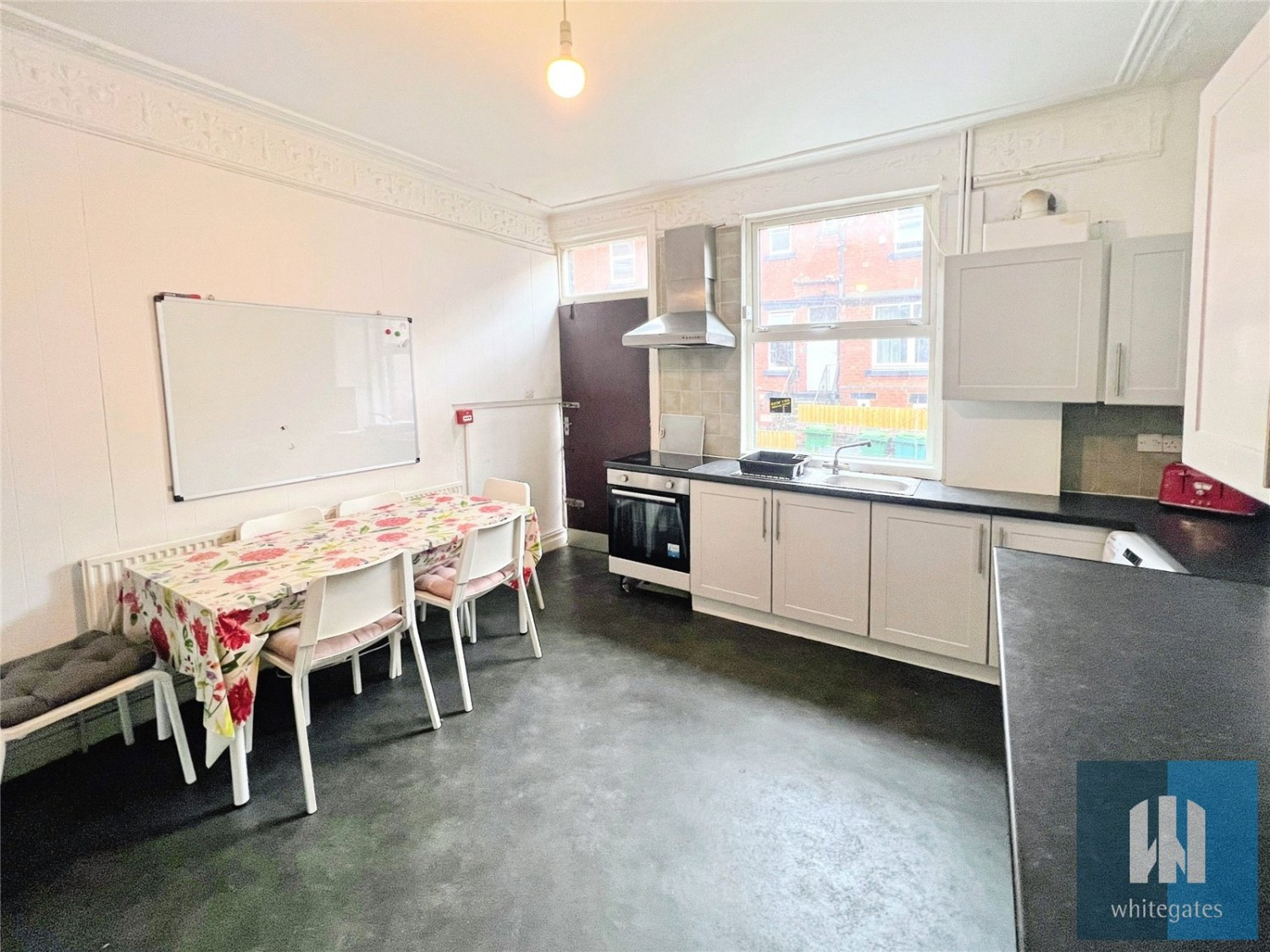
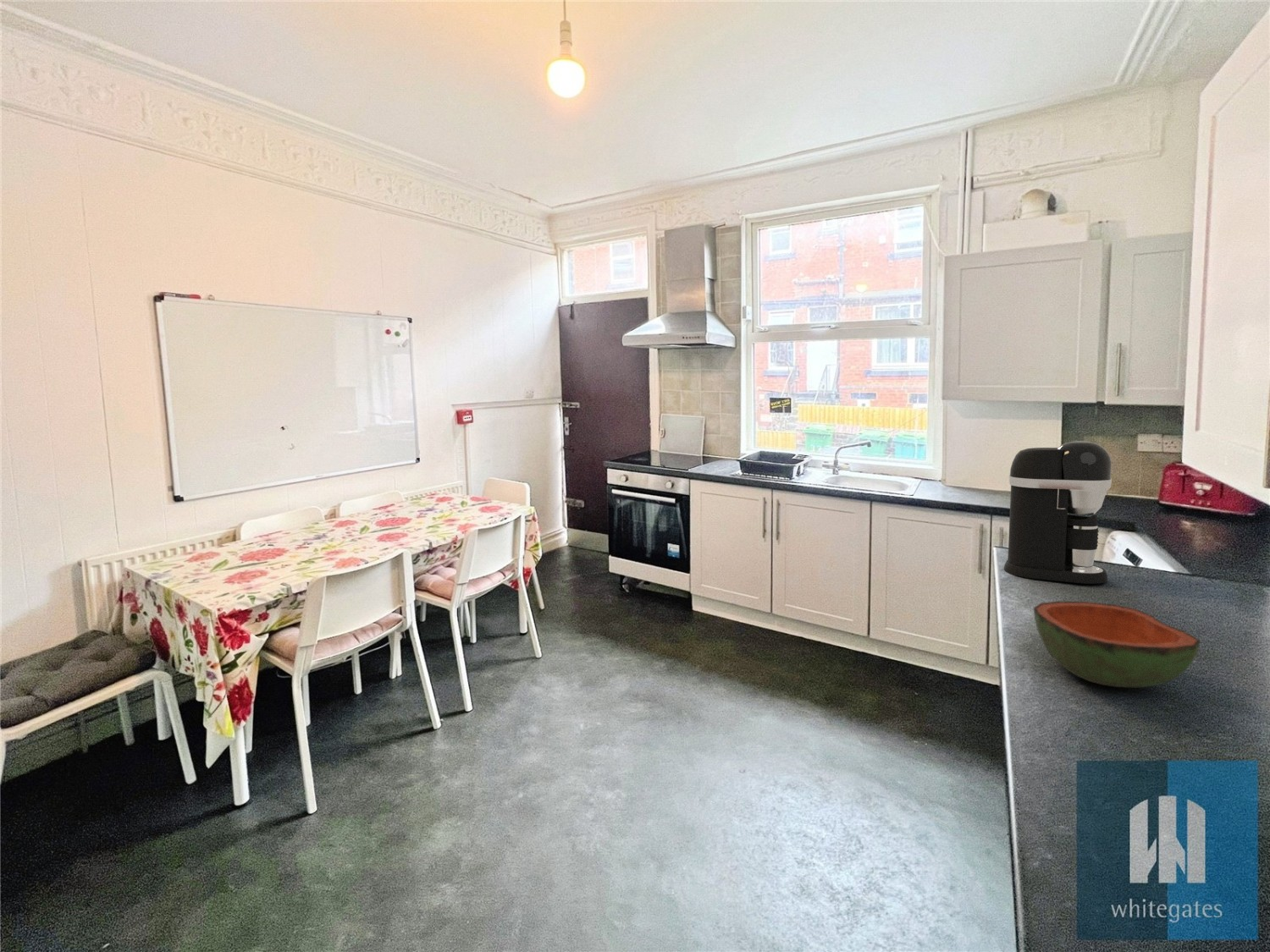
+ coffee maker (1057, 509)
+ bowl (1106, 649)
